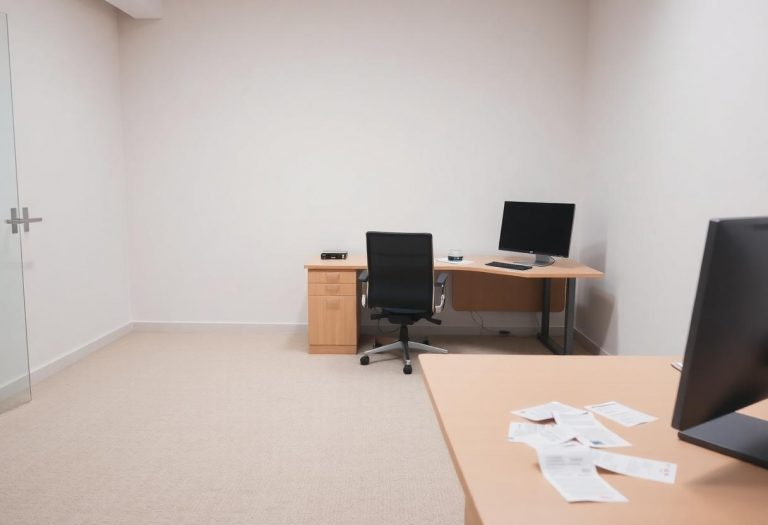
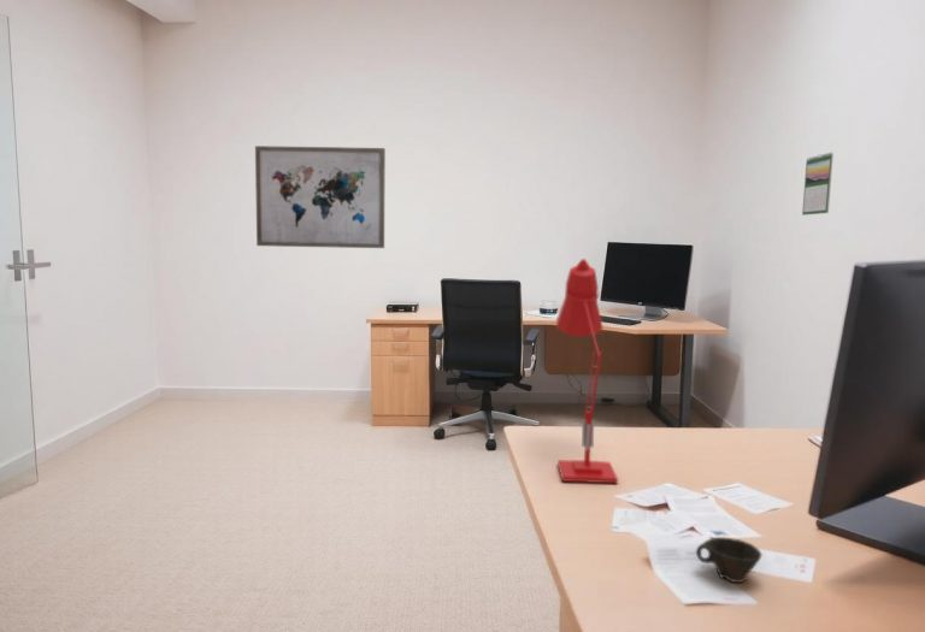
+ wall art (319, 197)
+ calendar (817, 184)
+ desk lamp (591, 364)
+ cup (727, 560)
